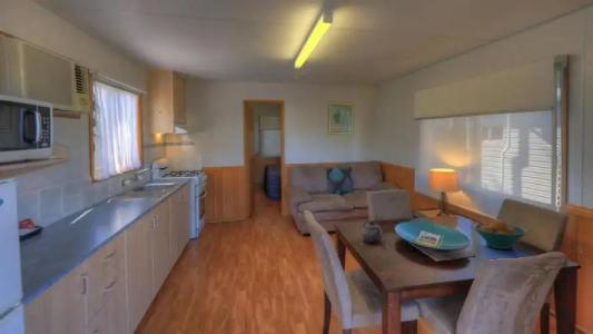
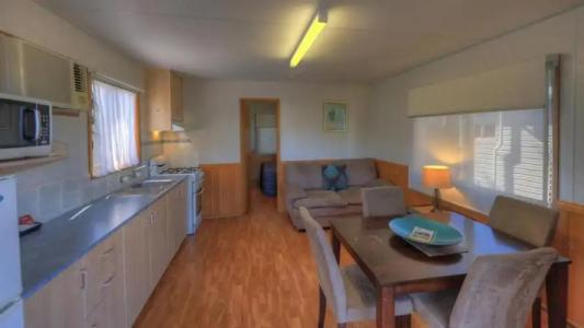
- fruit bowl (498, 233)
- teapot (372, 230)
